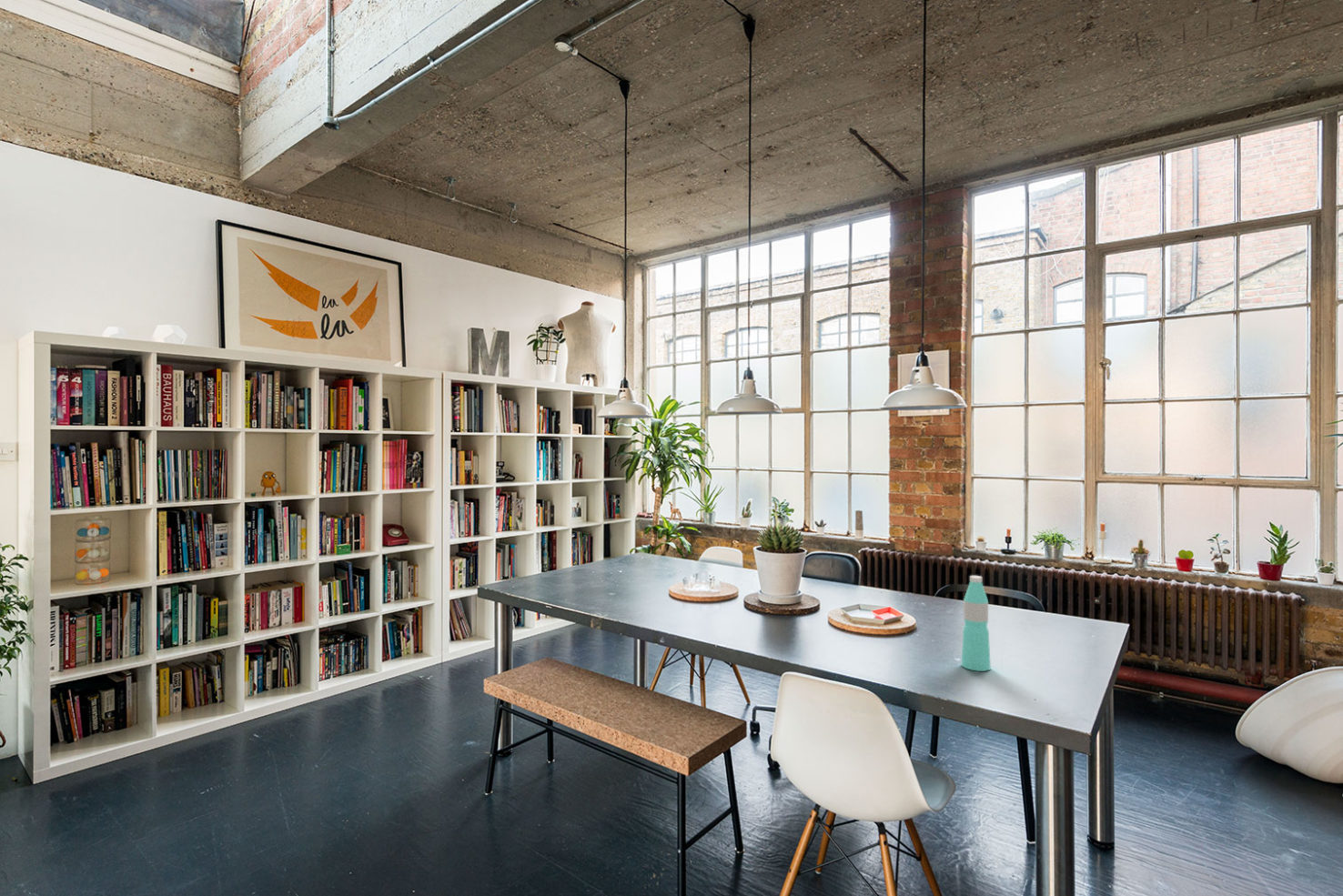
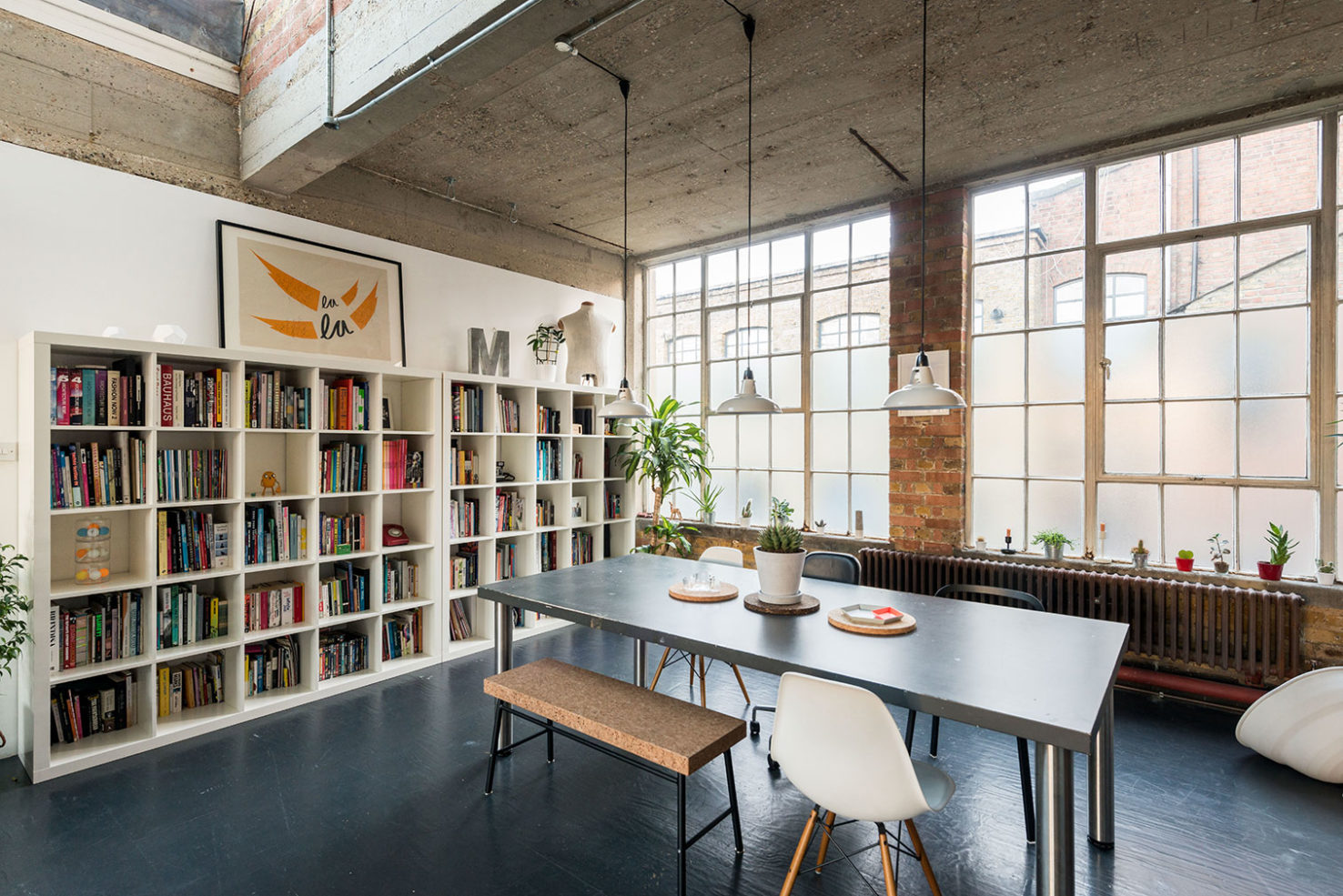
- water bottle (975, 621)
